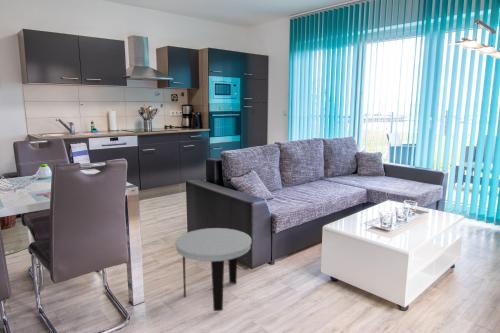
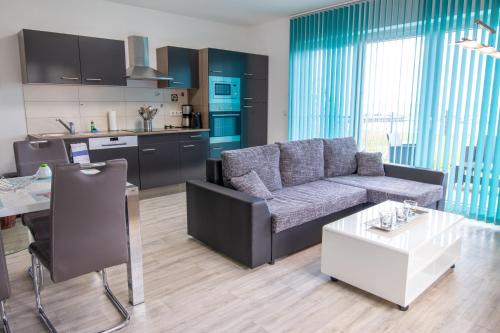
- side table (214, 267)
